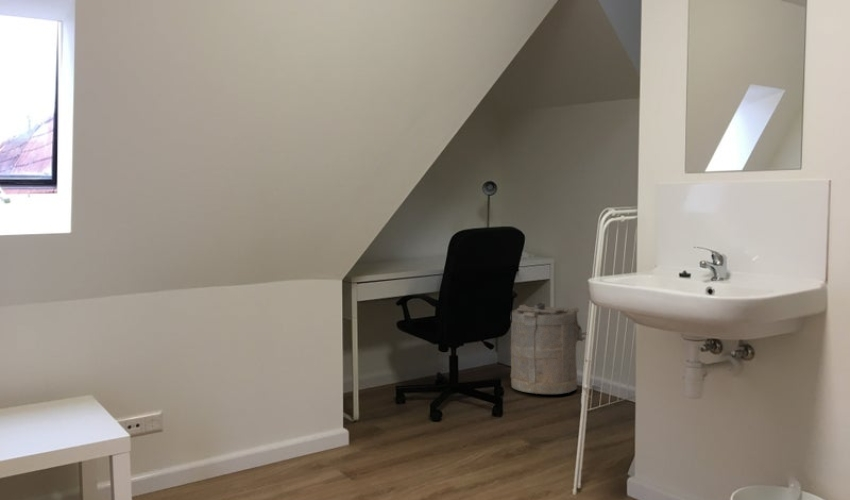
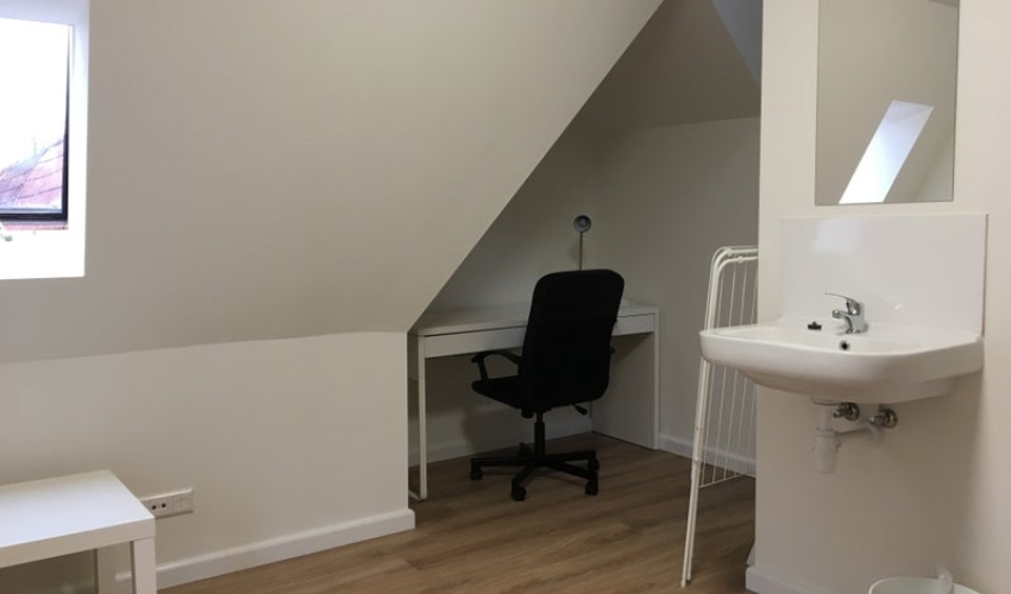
- laundry hamper (542, 344)
